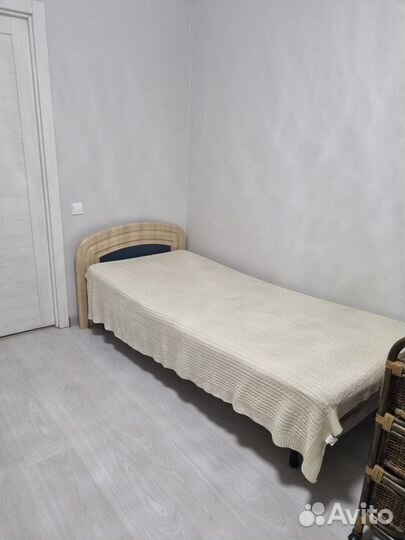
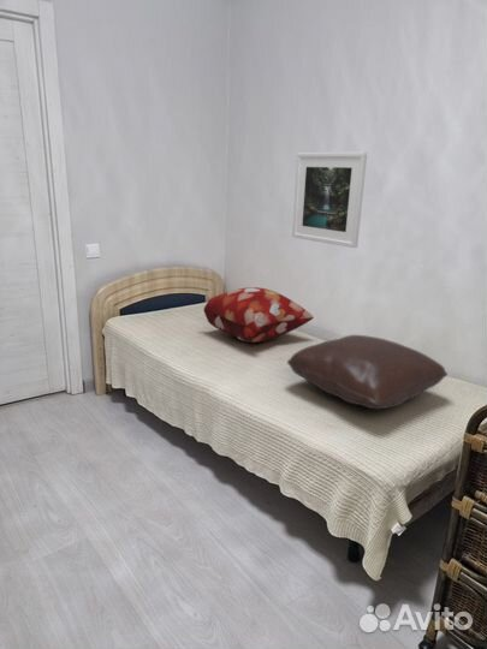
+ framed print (326, 198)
+ pillow (364, 369)
+ decorative pillow (257, 312)
